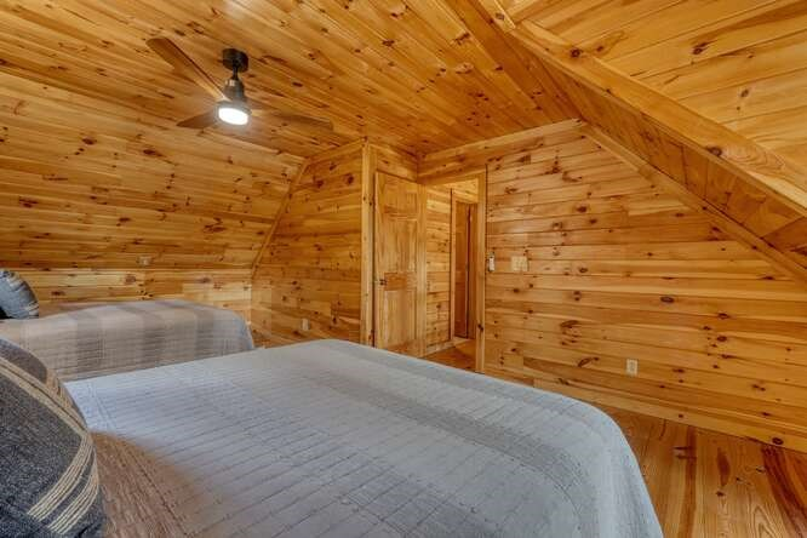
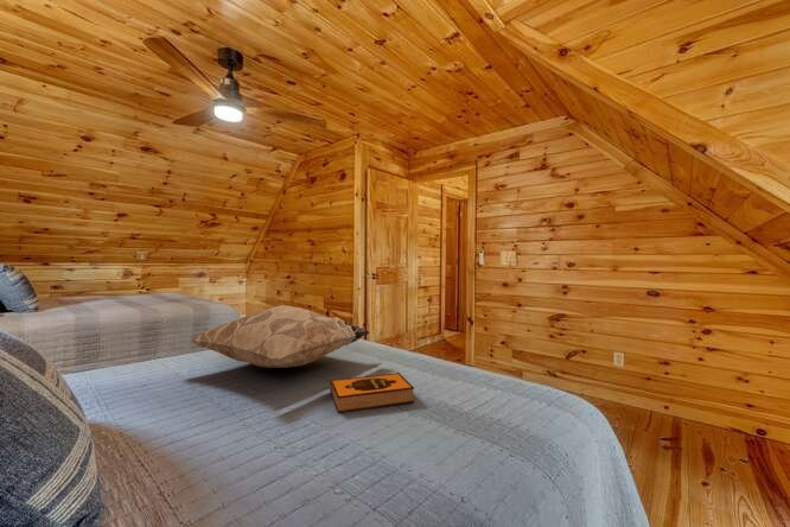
+ decorative pillow (285, 336)
+ hardback book (370, 389)
